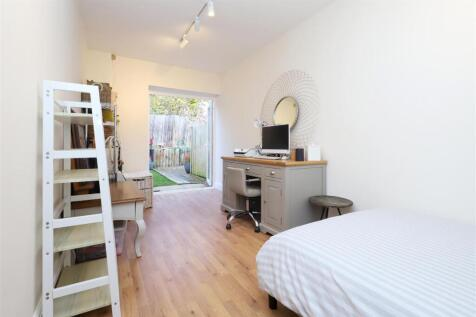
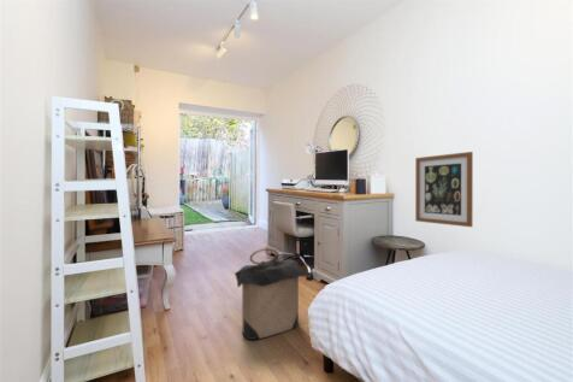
+ wall art (441, 189)
+ laundry hamper (271, 286)
